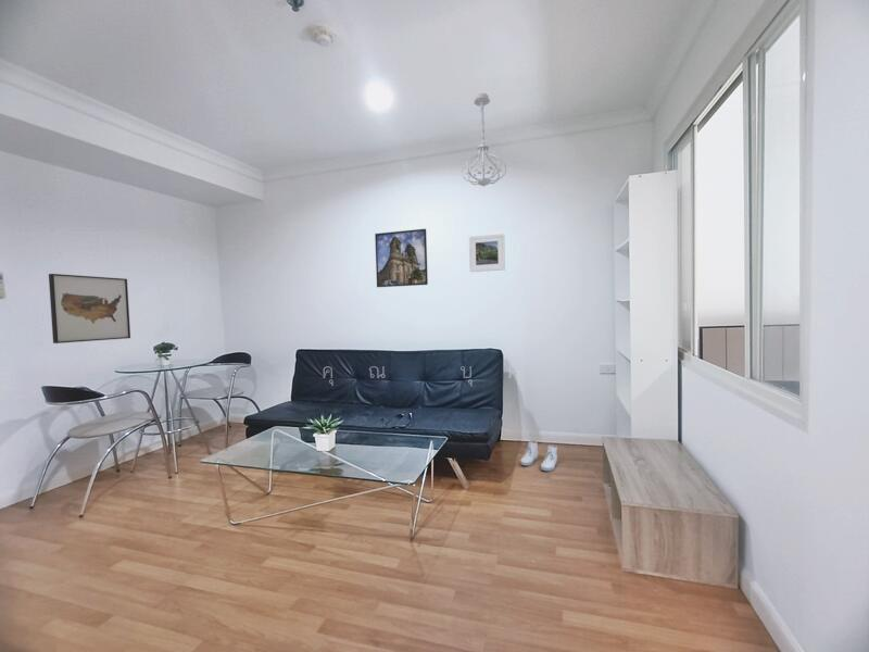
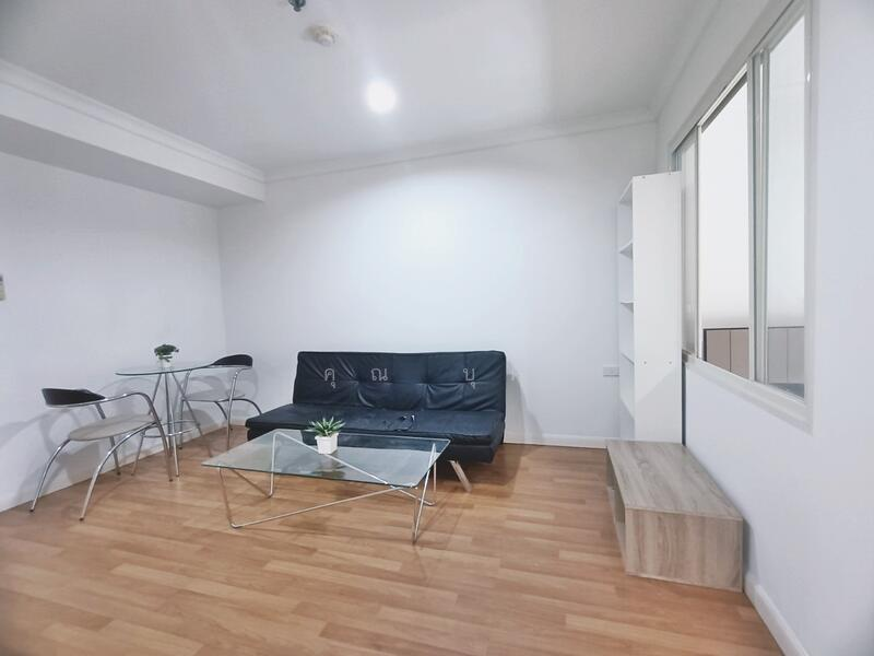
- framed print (401, 259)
- ceiling light fixture (482, 141)
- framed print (487, 253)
- boots (537, 454)
- wall art (92, 309)
